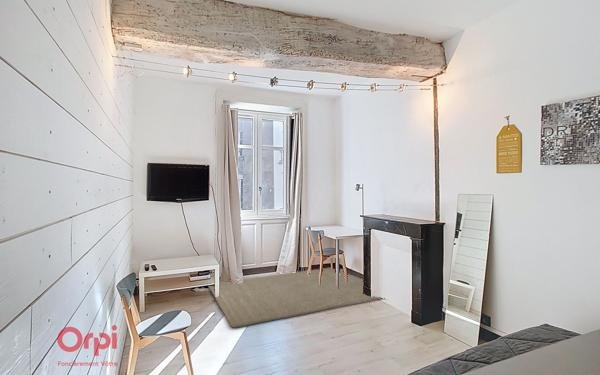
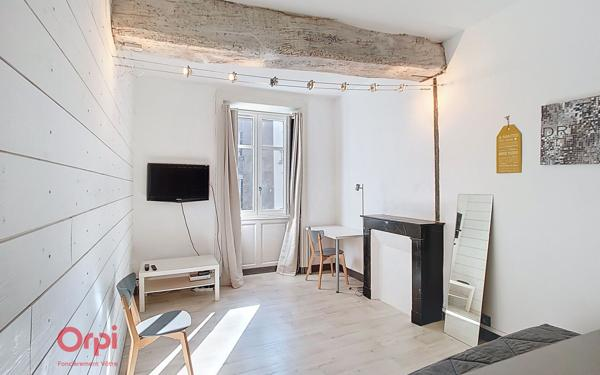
- rug (304, 288)
